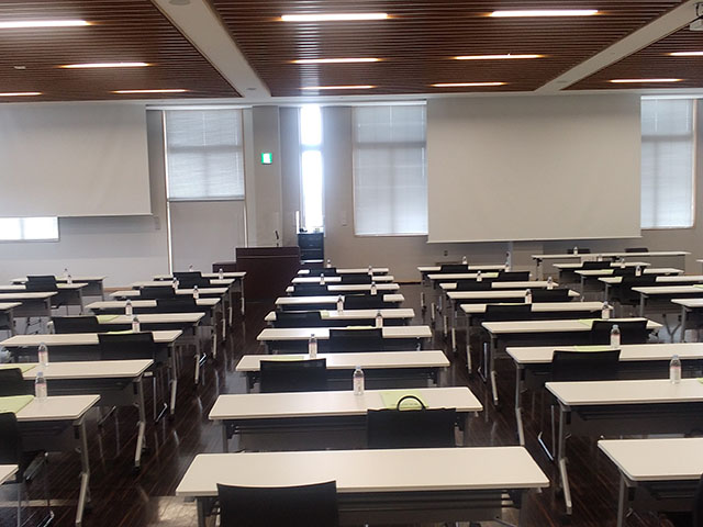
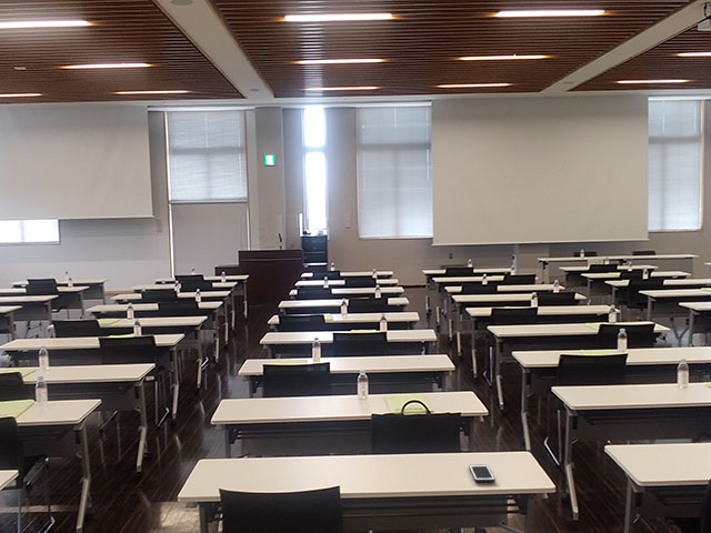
+ cell phone (481, 473)
